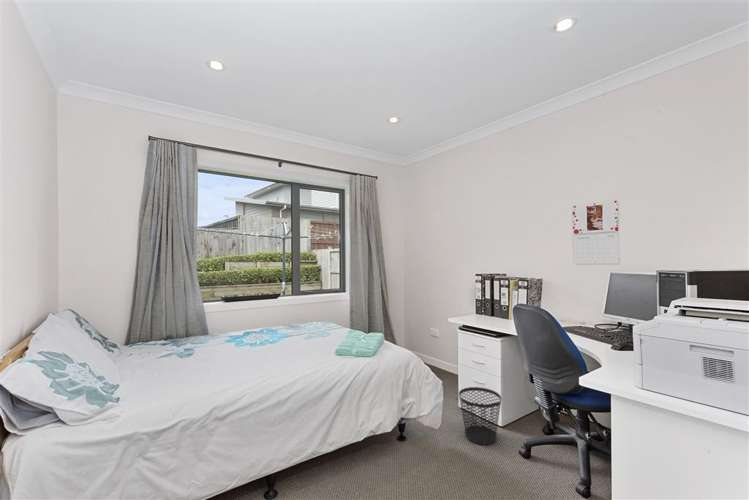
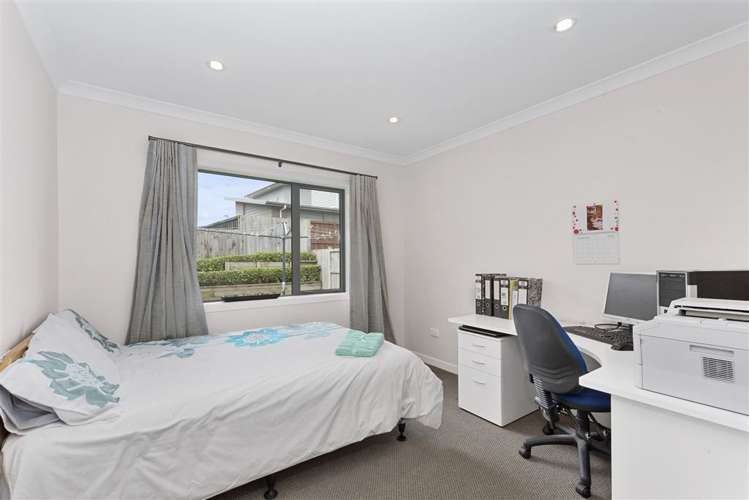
- wastebasket (480, 415)
